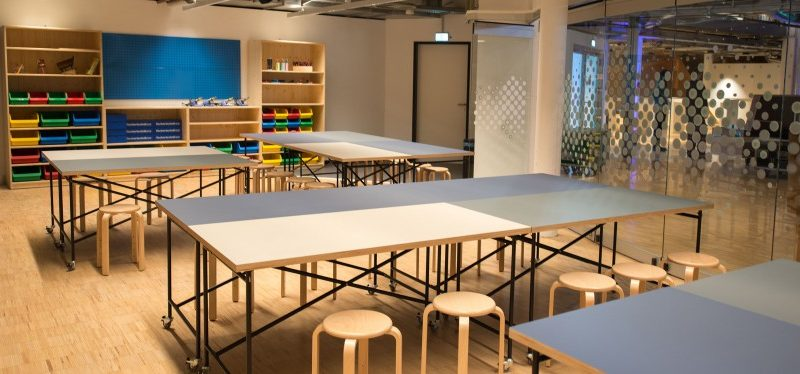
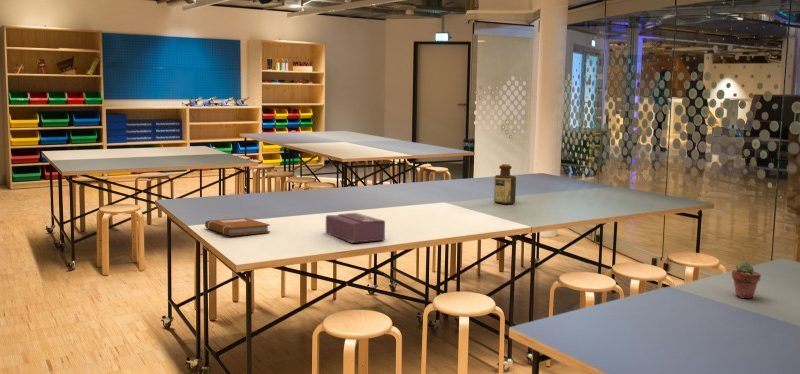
+ bottle (505, 183)
+ potted succulent (745, 279)
+ notebook (236, 226)
+ tissue box (354, 227)
